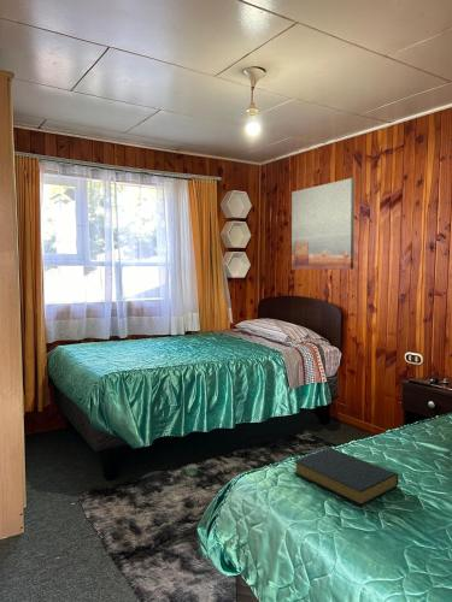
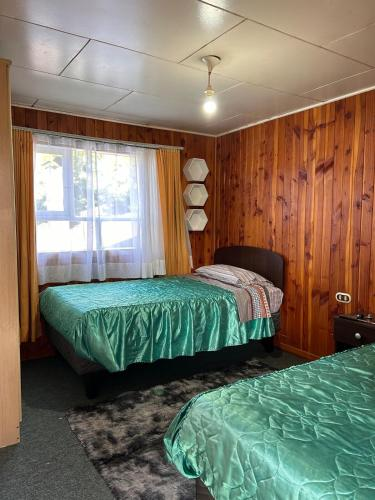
- hardback book (344, 473)
- wall art (321, 228)
